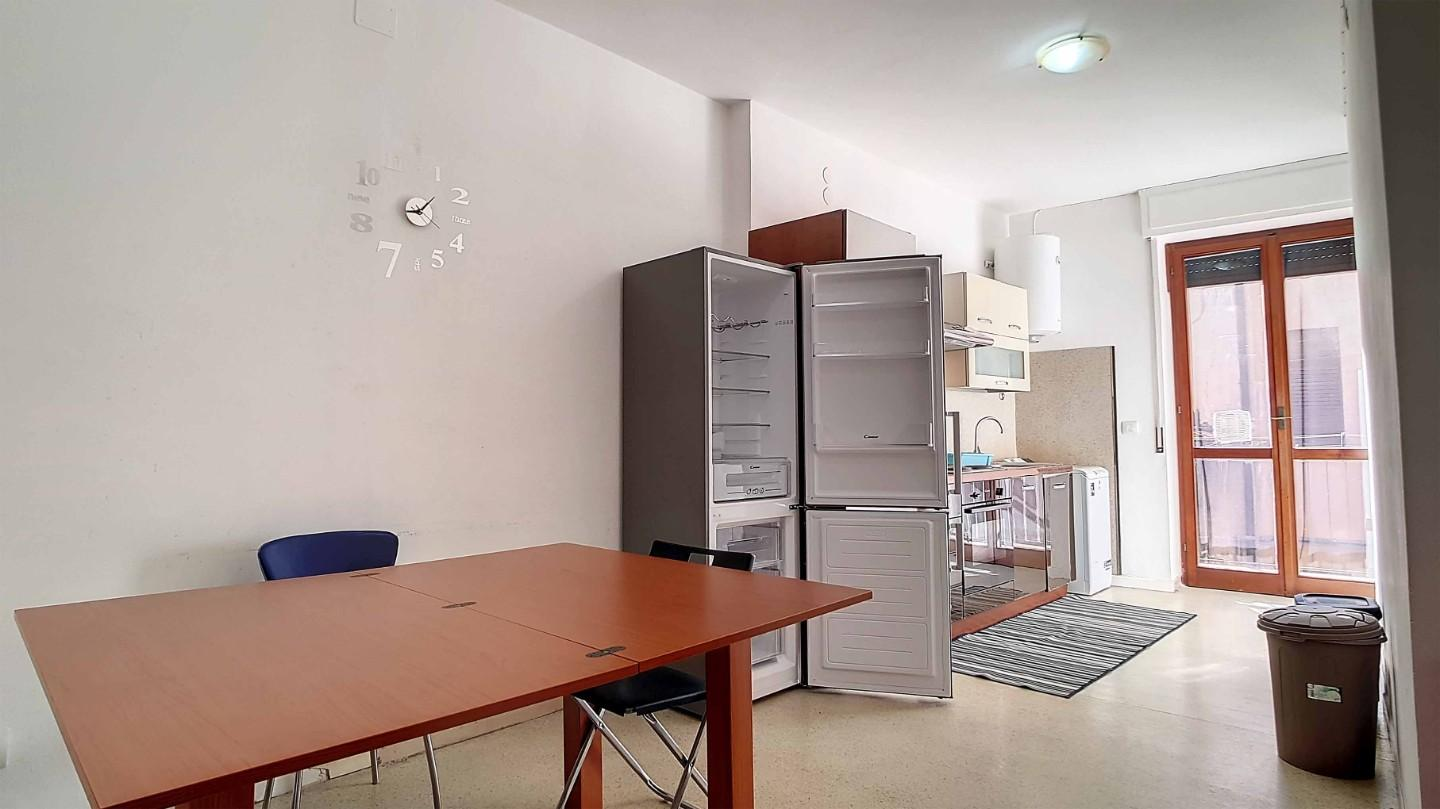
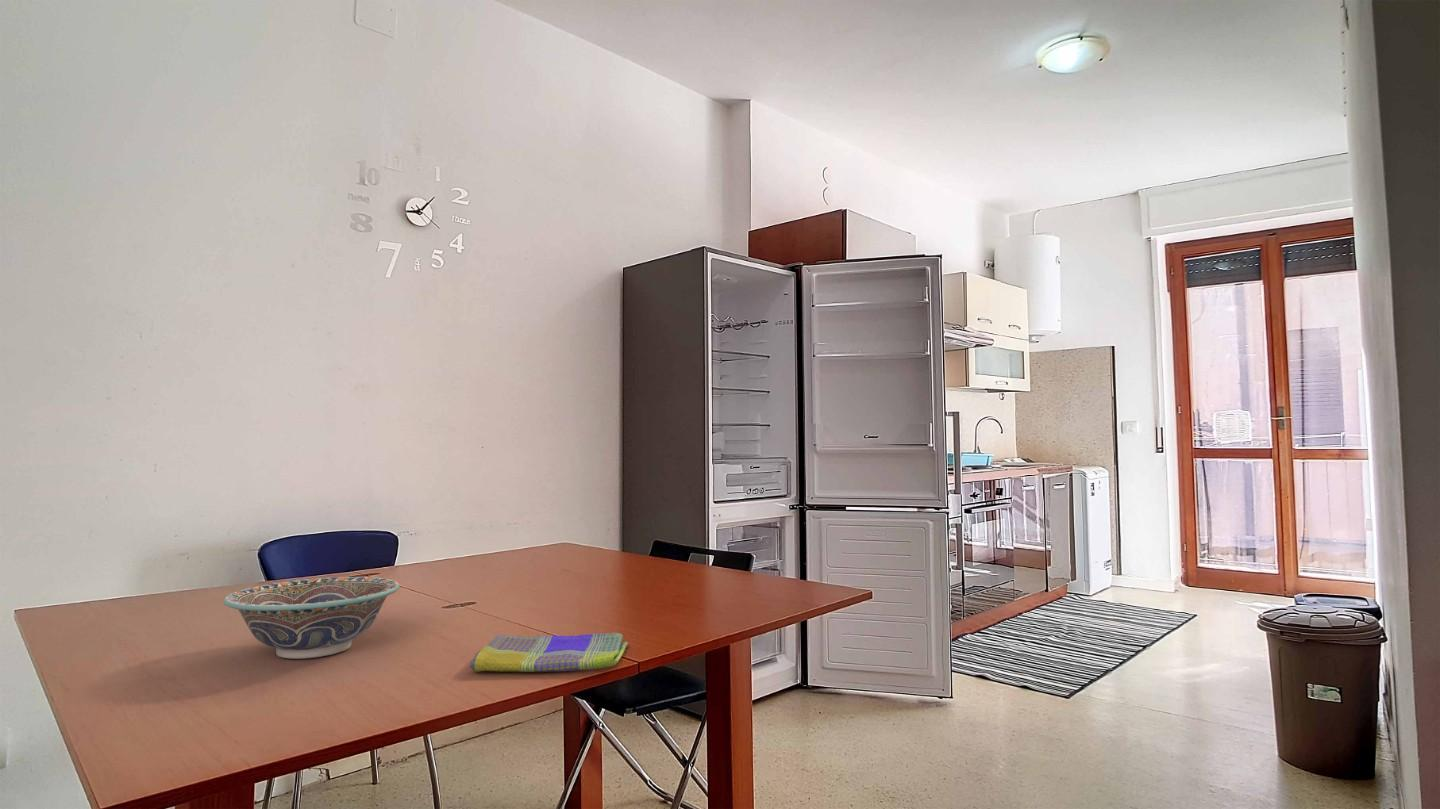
+ dish towel (551, 650)
+ decorative bowl (315, 619)
